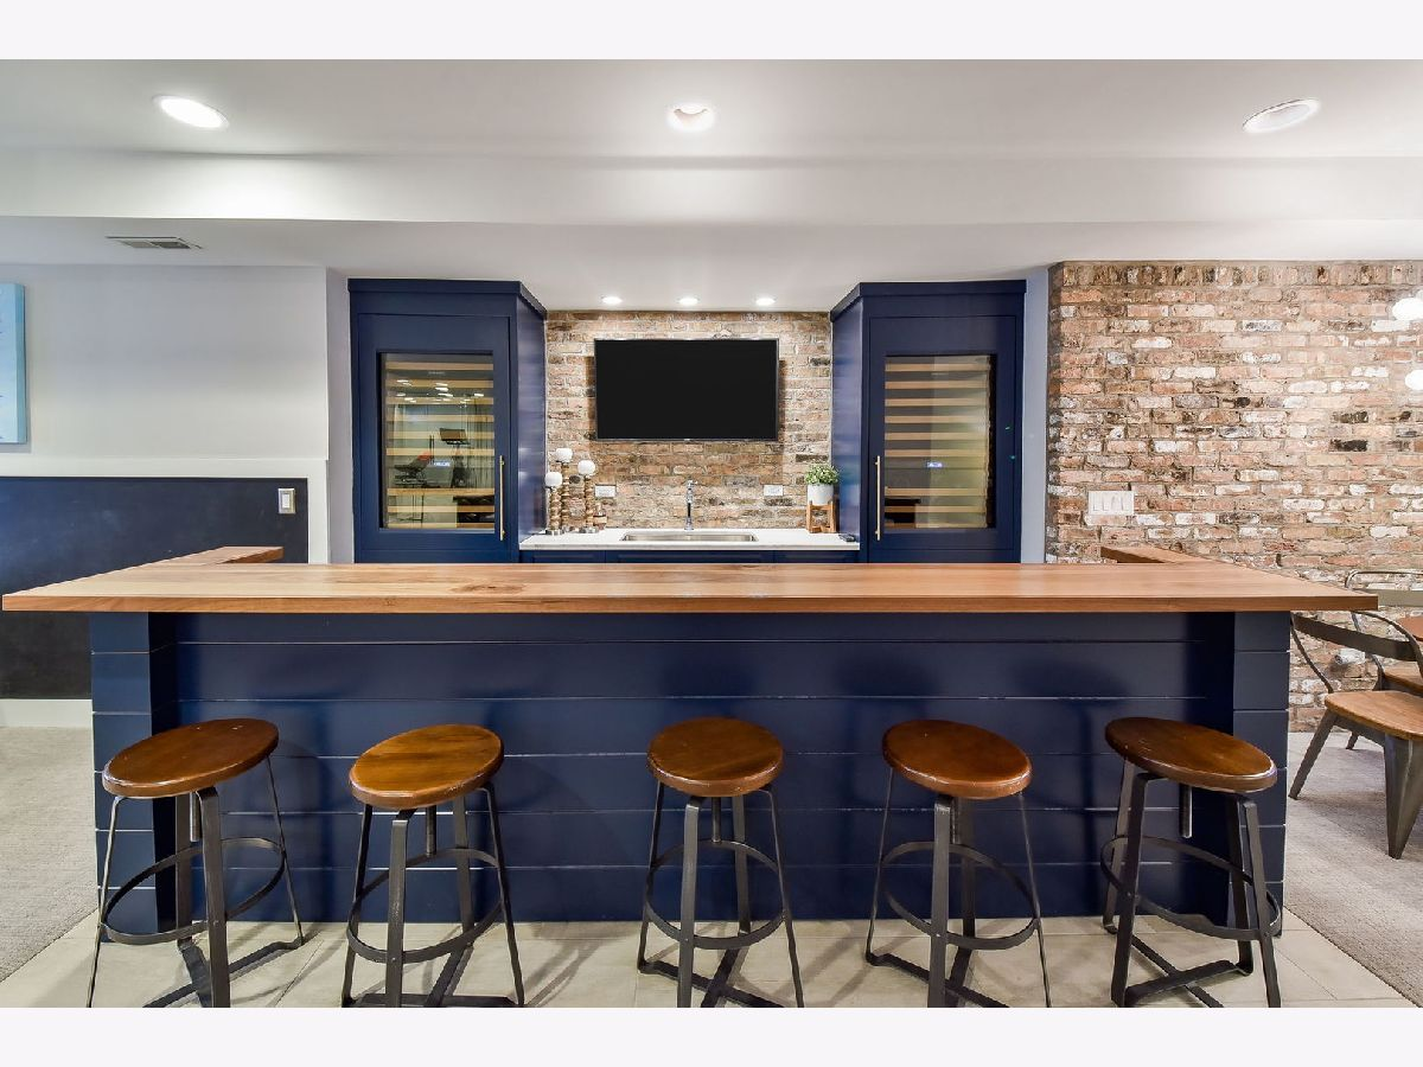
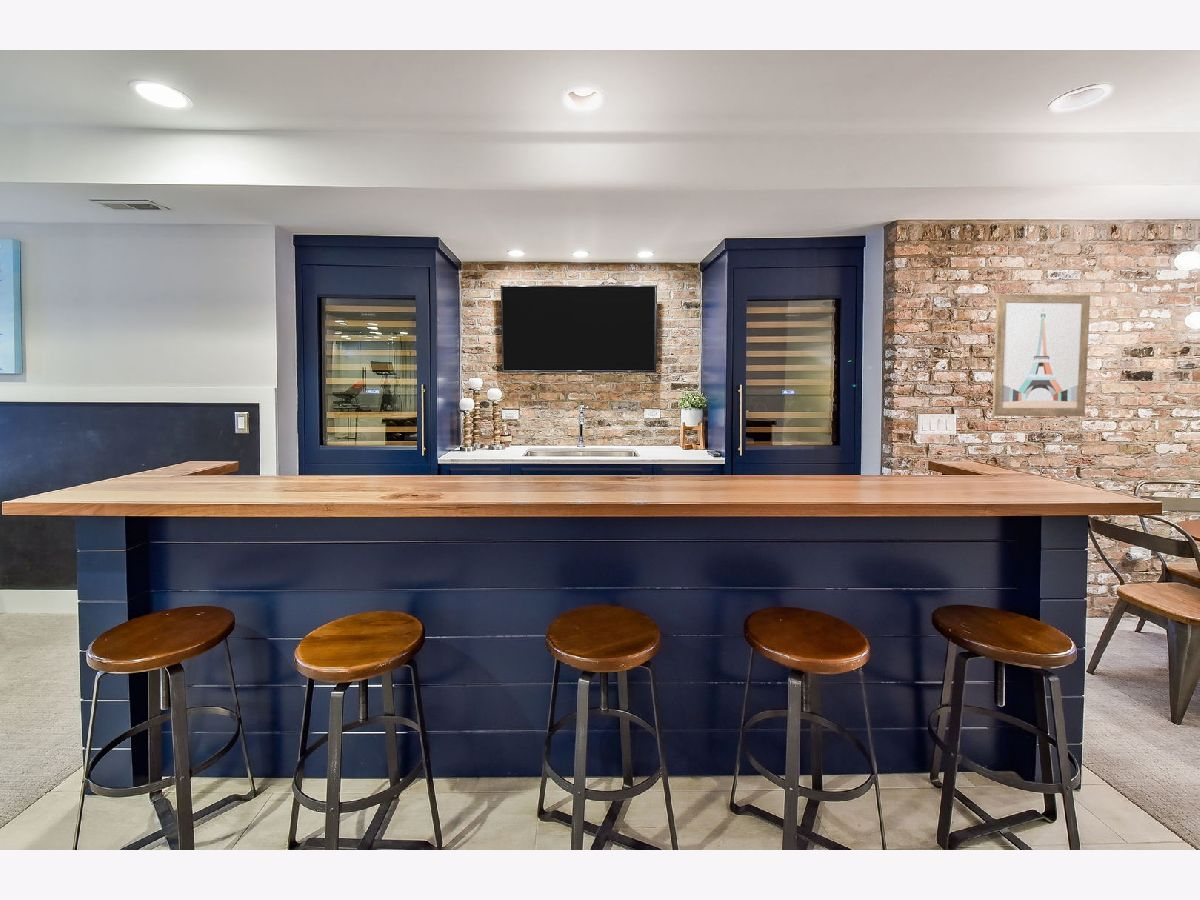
+ wall art (1041, 355)
